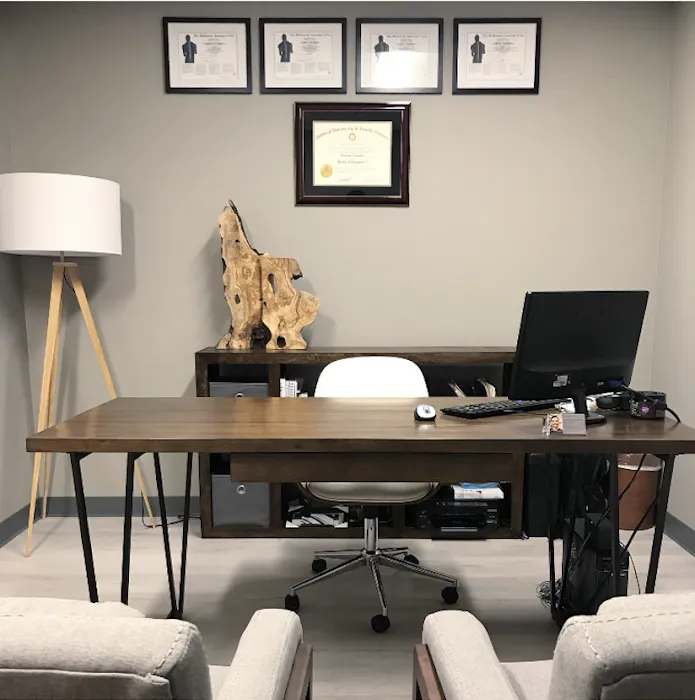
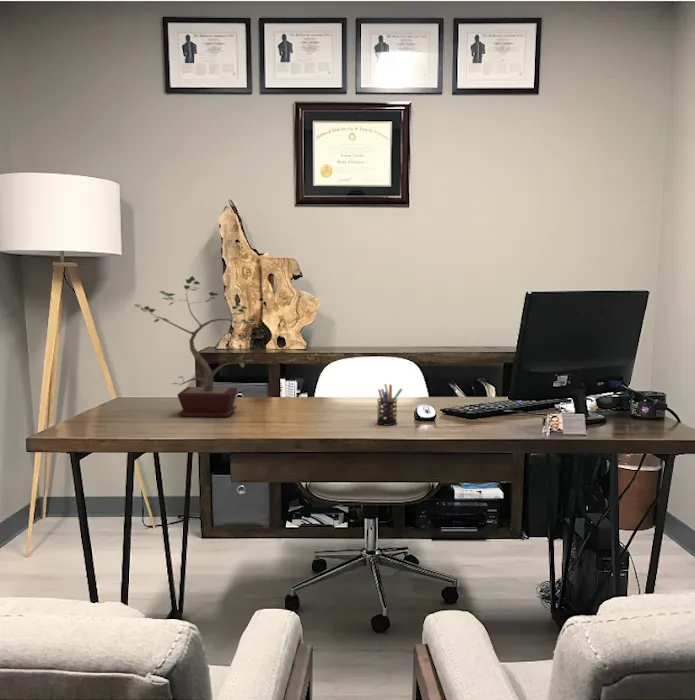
+ potted plant (193, 344)
+ pen holder (389, 403)
